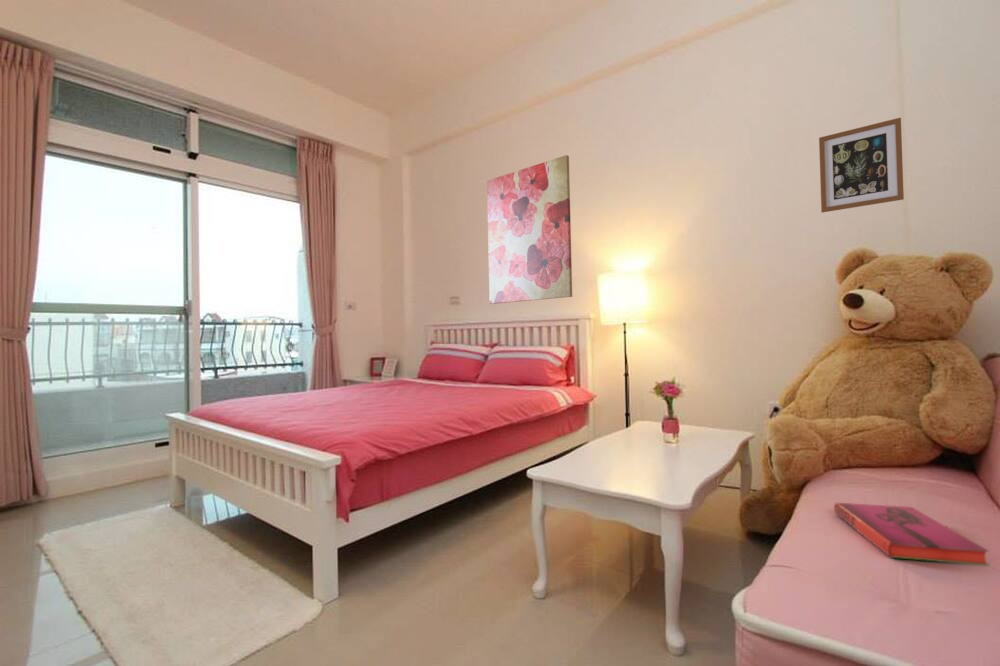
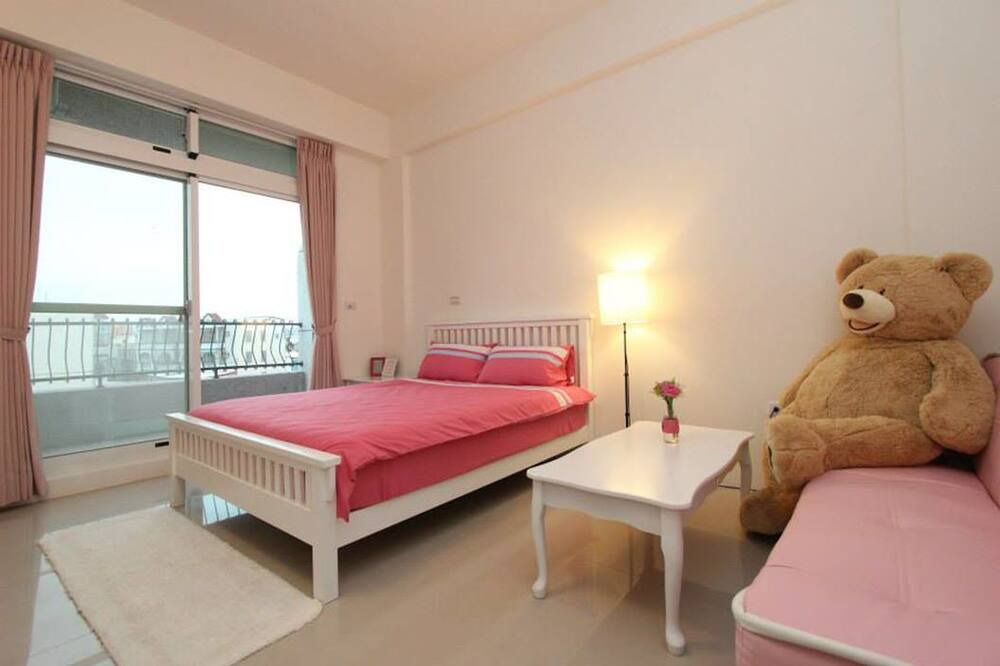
- wall art (859, 167)
- wall art (526, 234)
- hardback book (901, 529)
